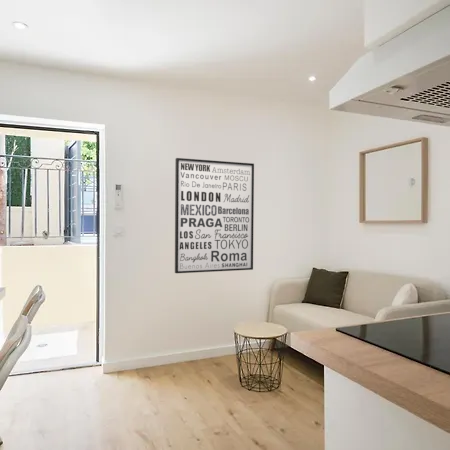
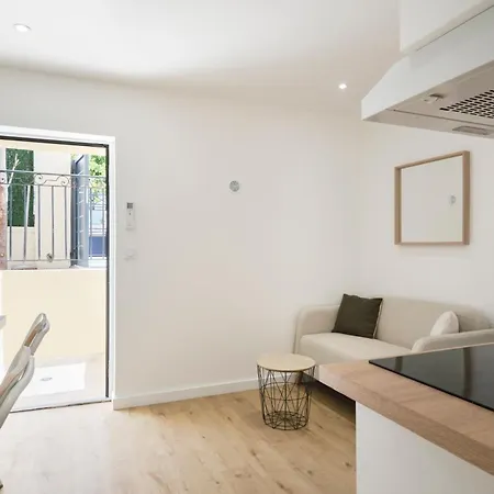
- wall art (215, 216)
